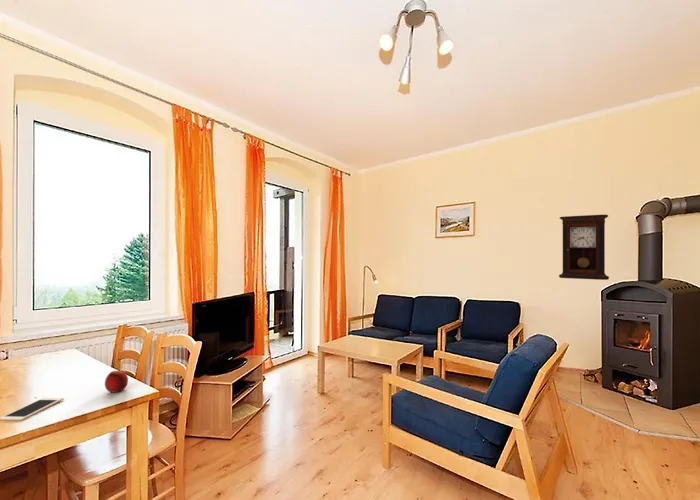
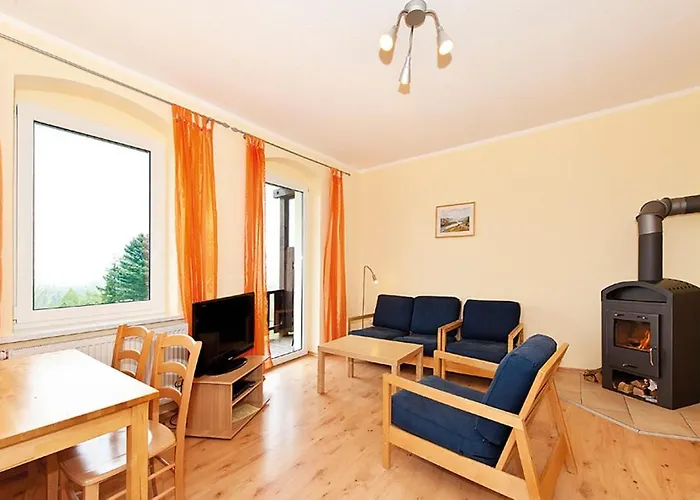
- fruit (116, 380)
- cell phone (33, 408)
- pendulum clock (583, 247)
